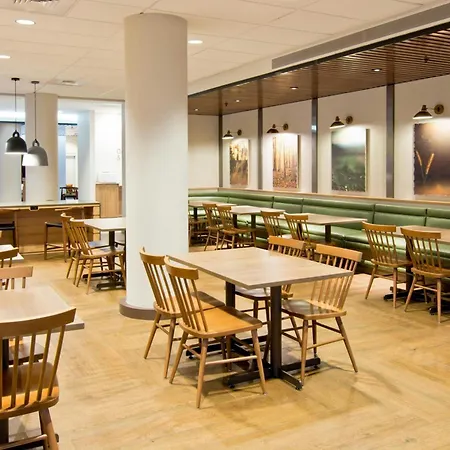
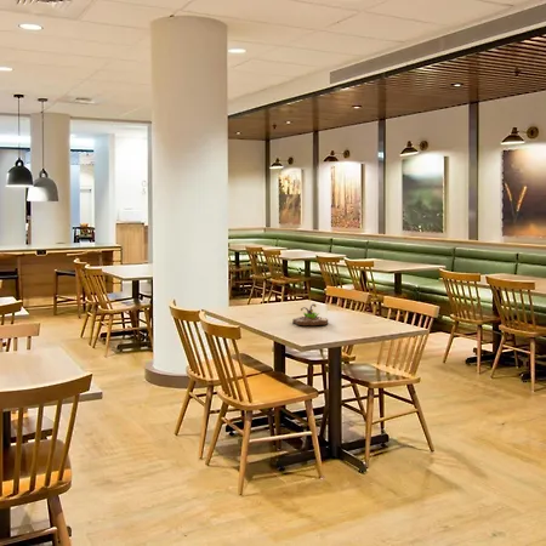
+ succulent planter (311, 313)
